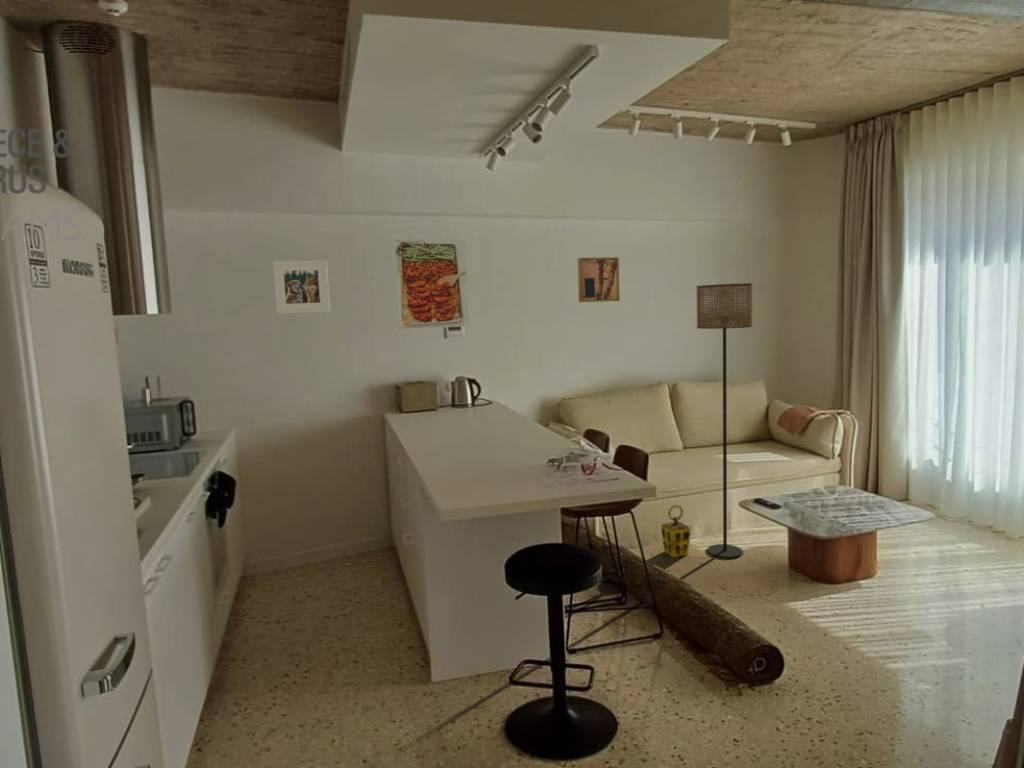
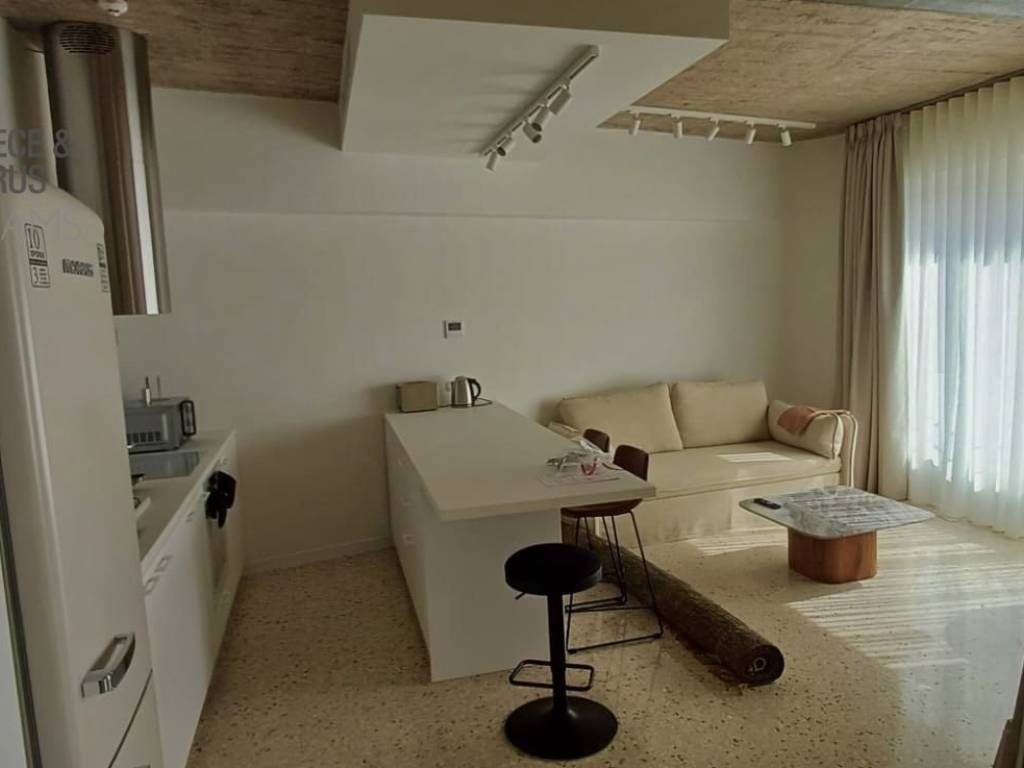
- floor lamp (724, 421)
- wall art (598, 279)
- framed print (432, 283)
- lantern (675, 529)
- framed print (302, 286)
